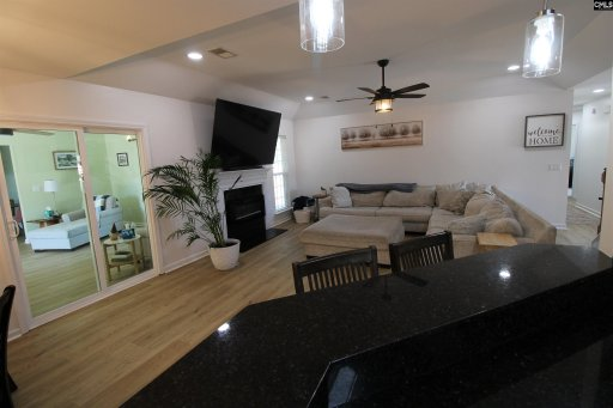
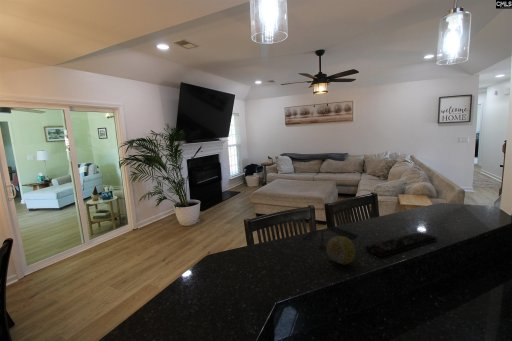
+ fruit (340, 250)
+ remote control (401, 243)
